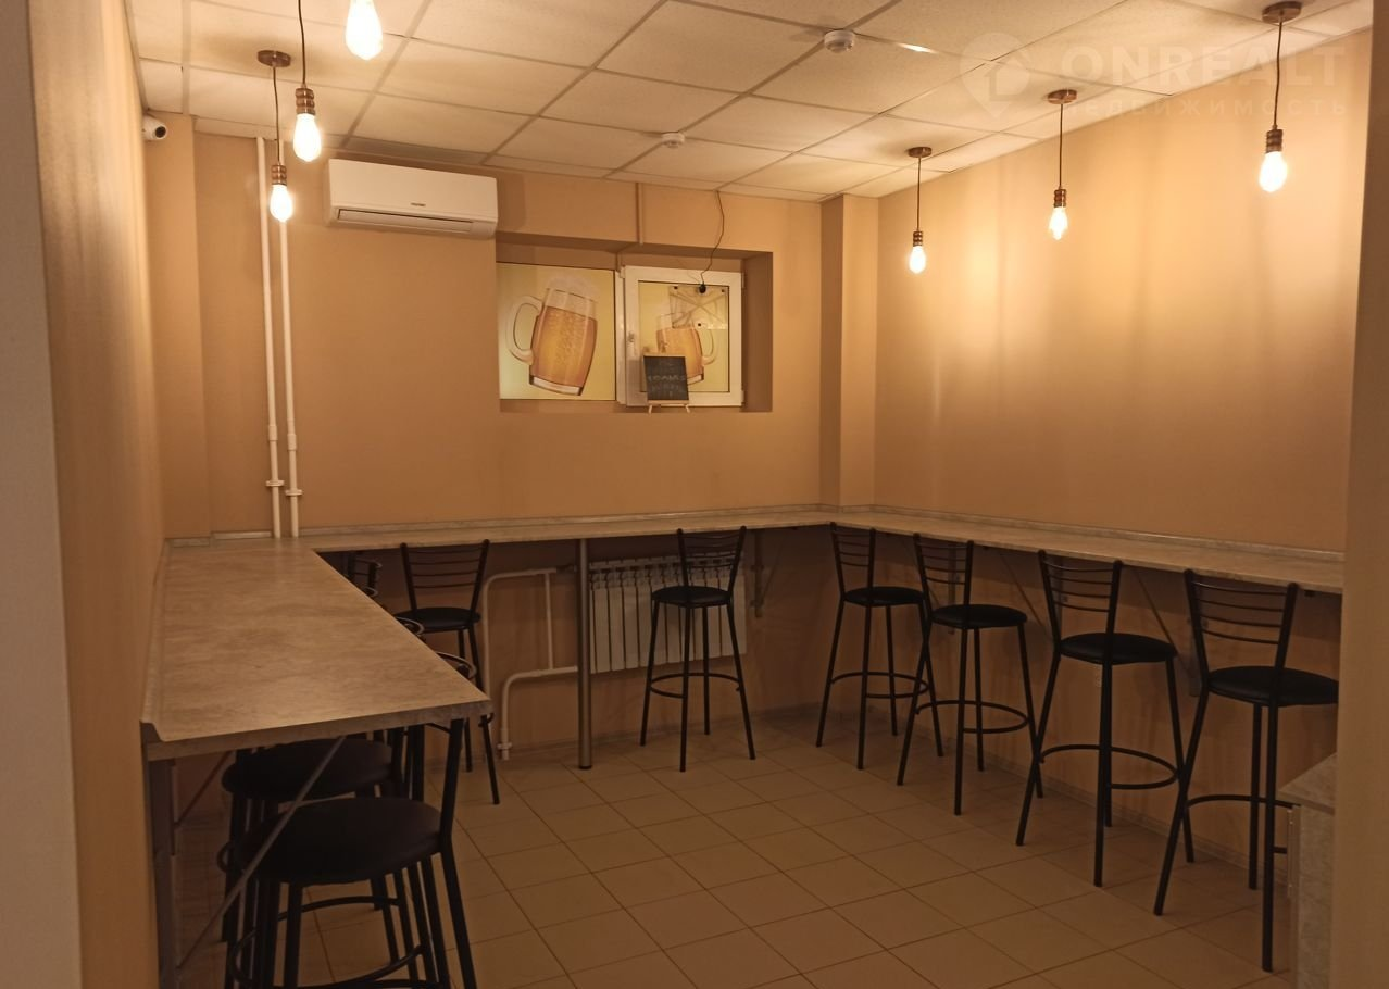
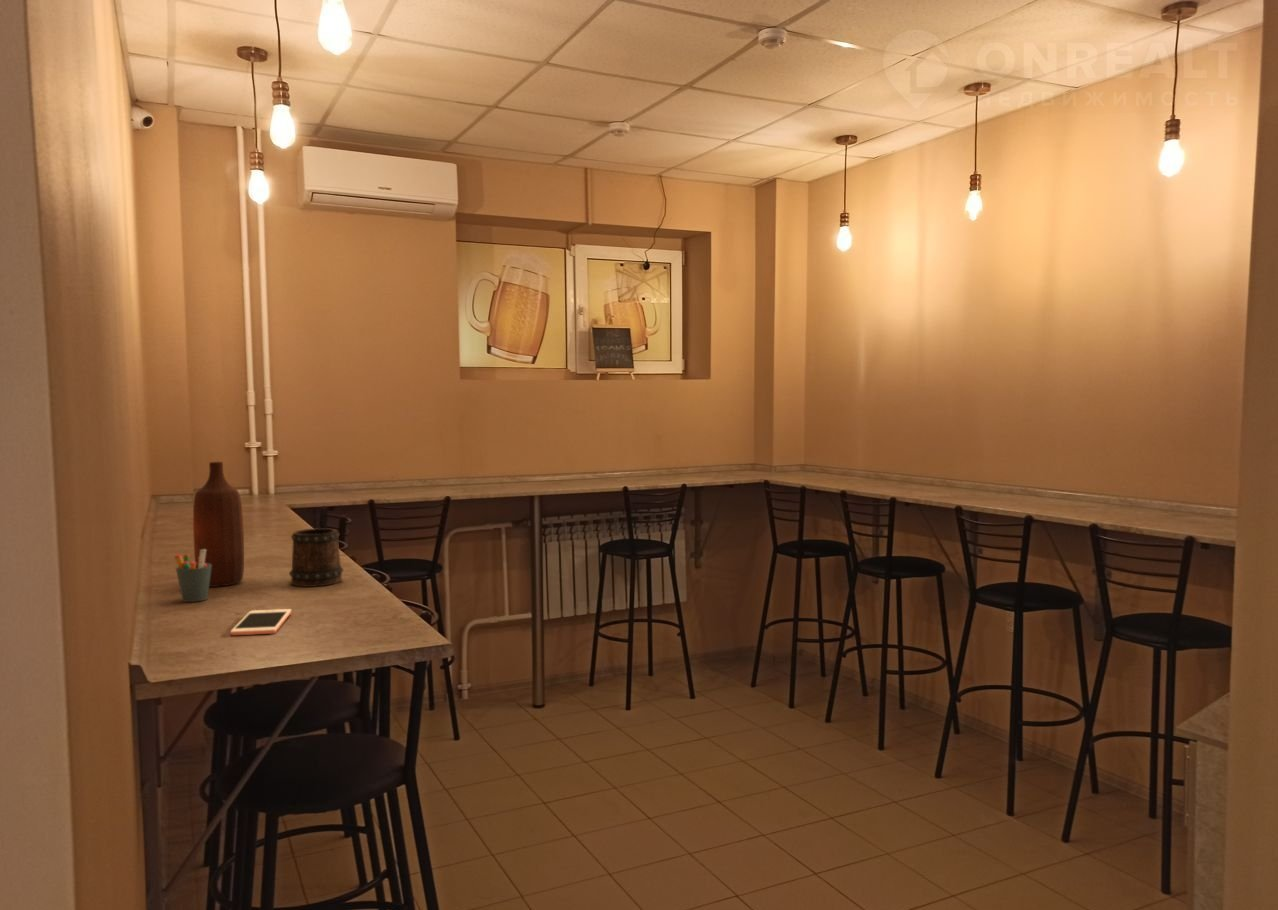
+ beer mug (317, 556)
+ cell phone (262, 621)
+ bottle (218, 522)
+ pen holder (193, 573)
